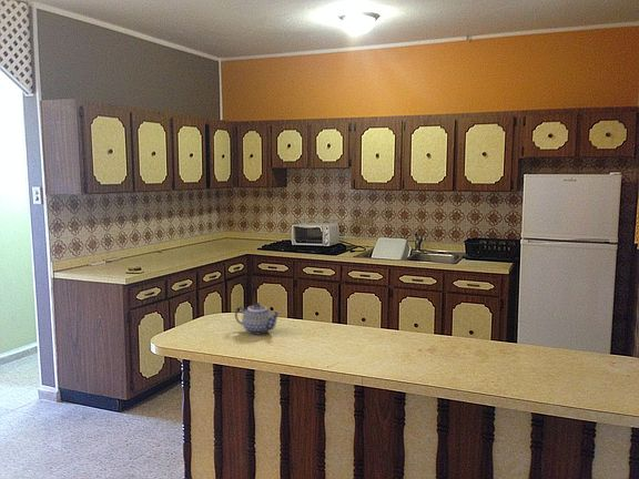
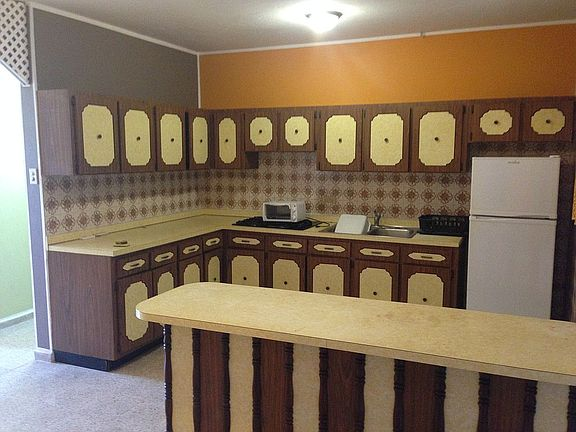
- teapot (257, 317)
